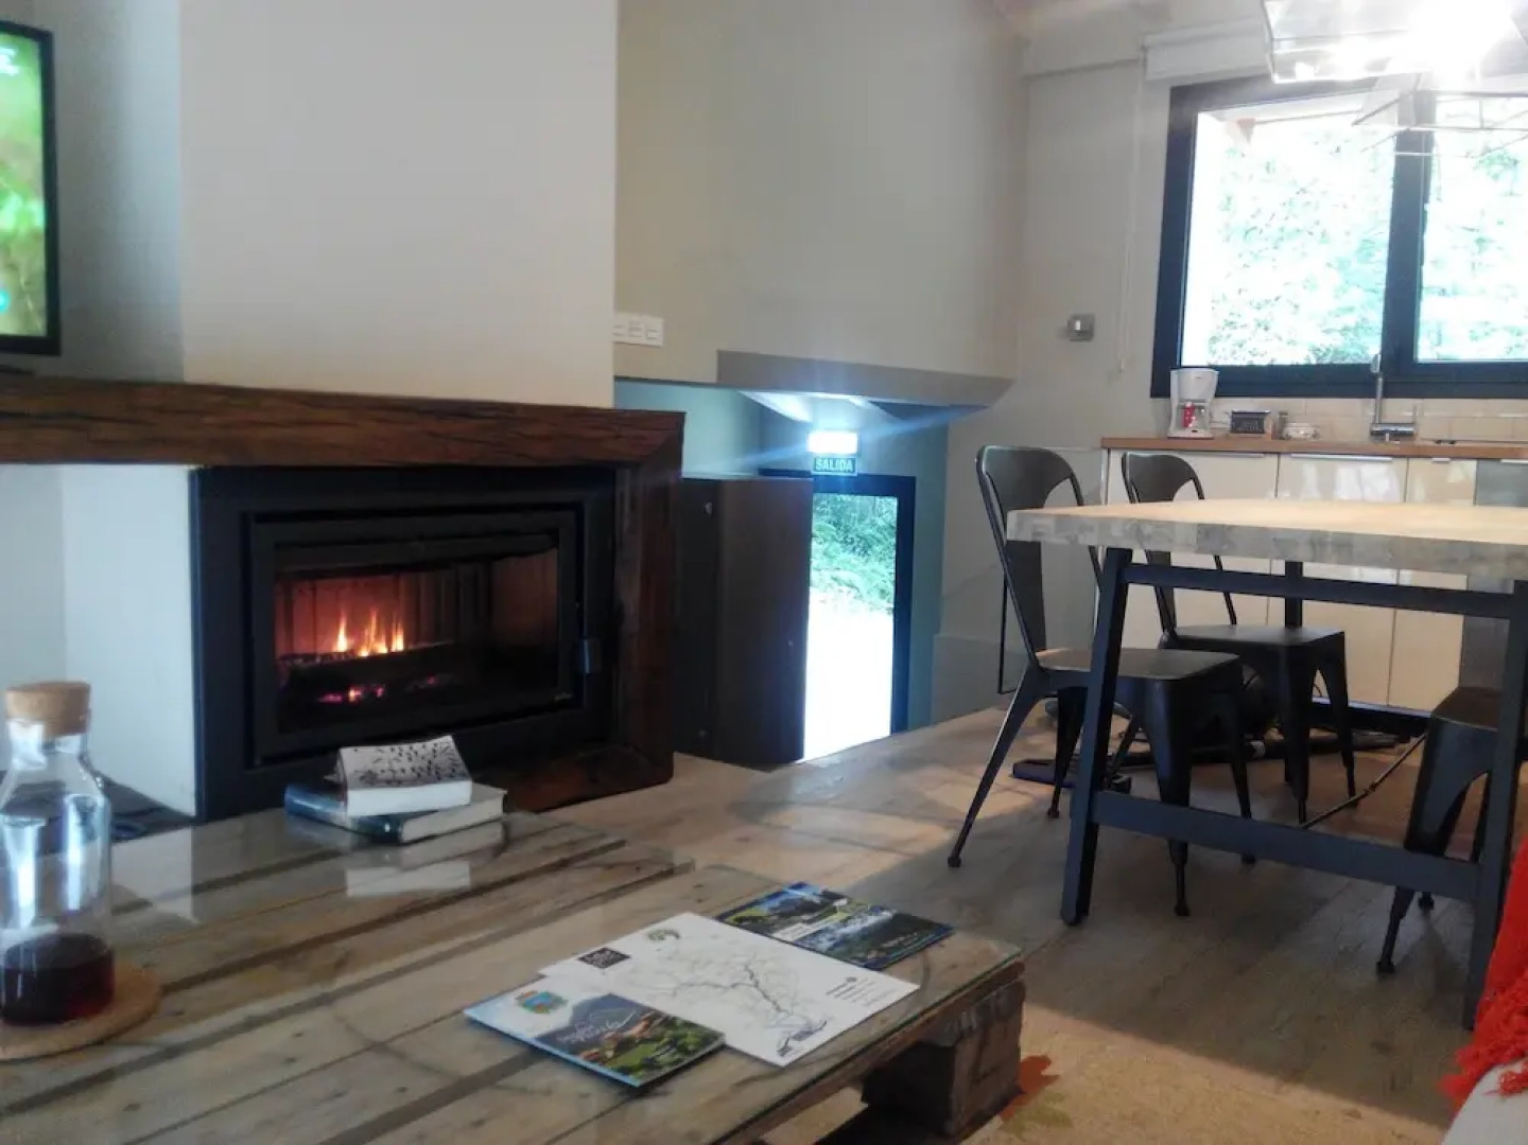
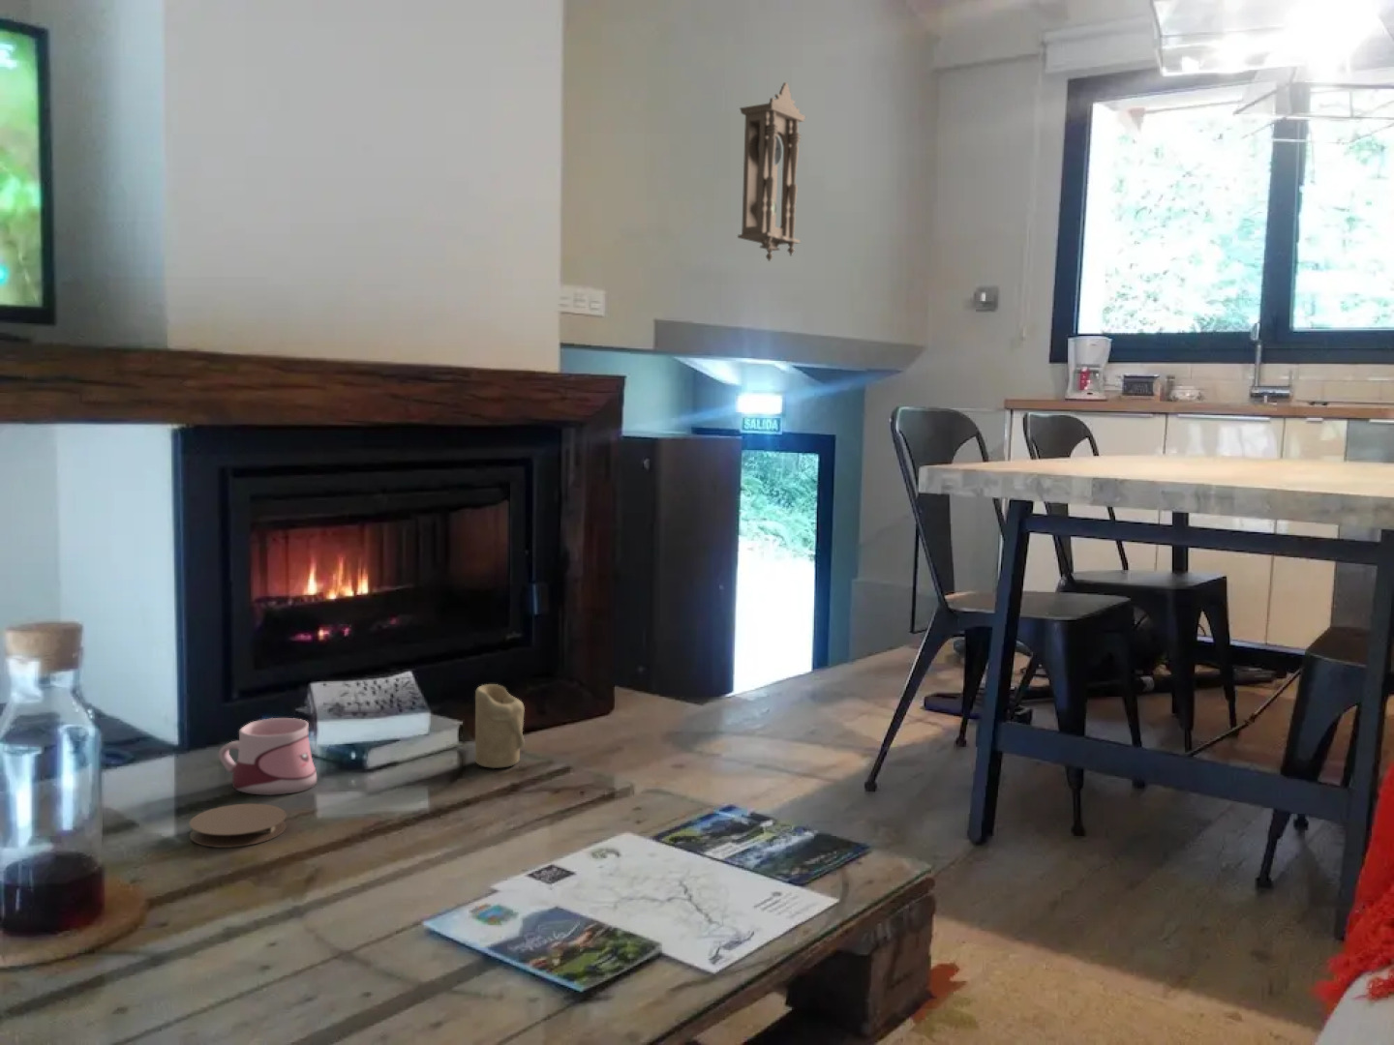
+ candle (499, 724)
+ pendulum clock (771, 173)
+ mug (268, 755)
+ coaster (238, 824)
